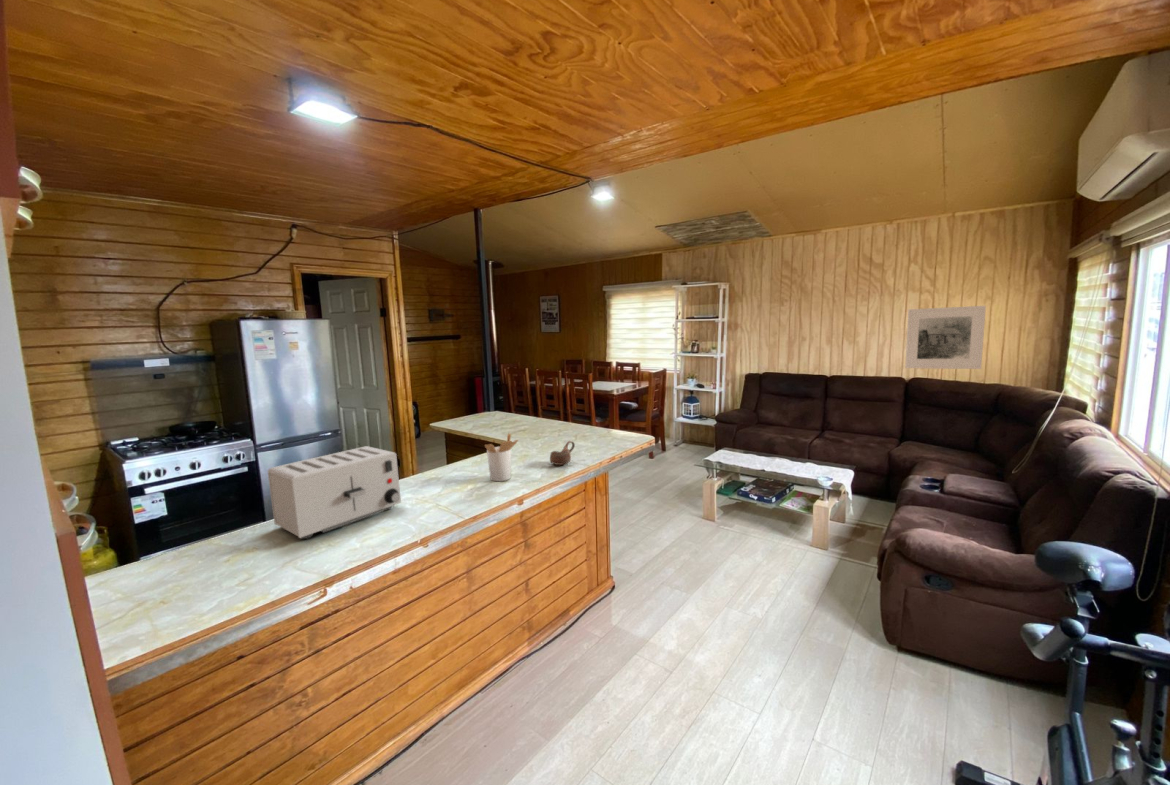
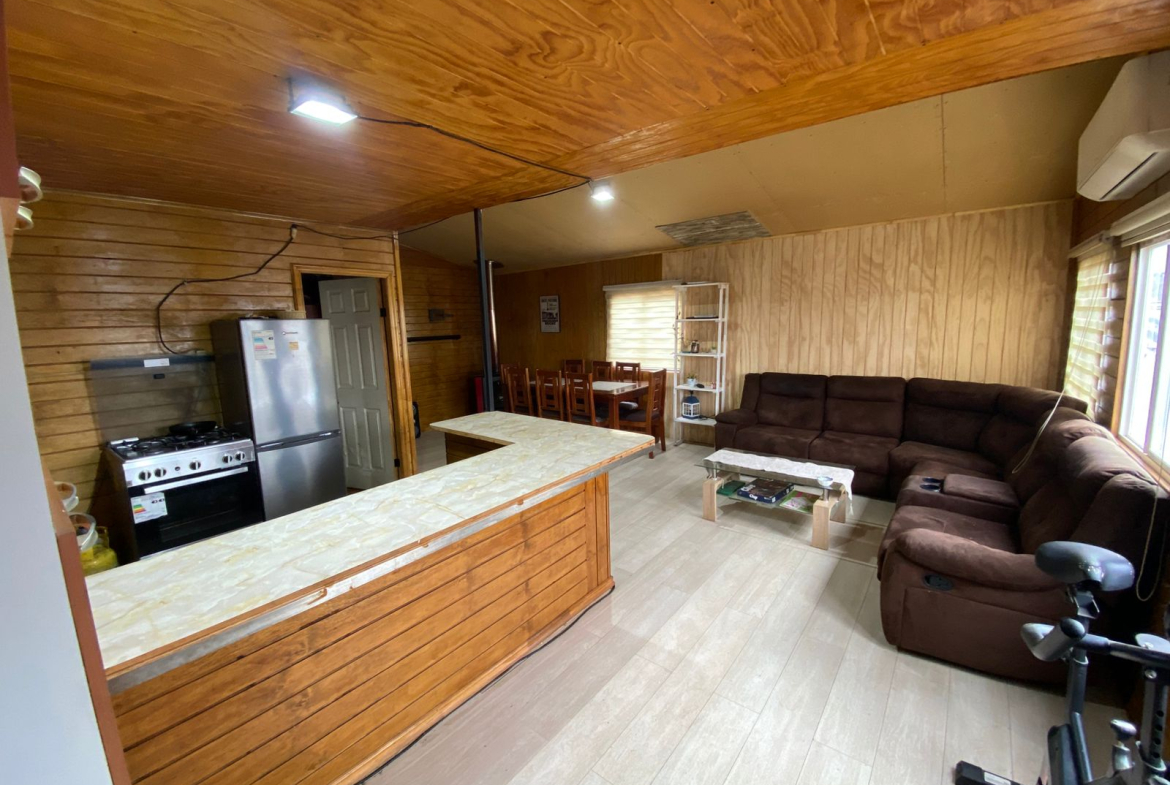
- toaster (340, 489)
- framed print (943, 338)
- utensil holder (503, 457)
- cup (563, 453)
